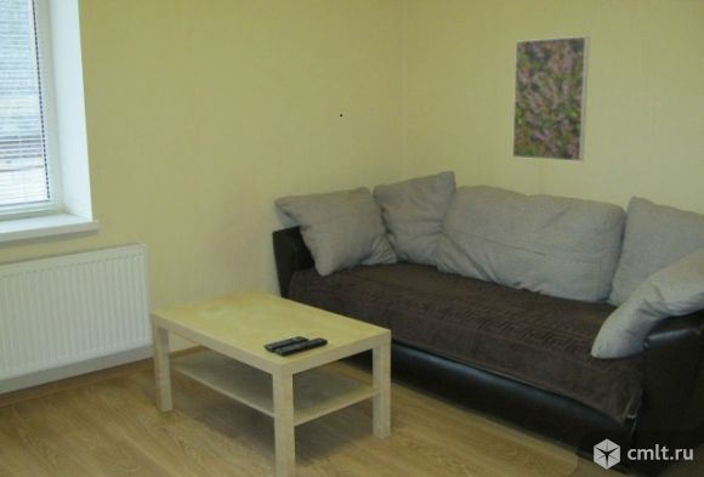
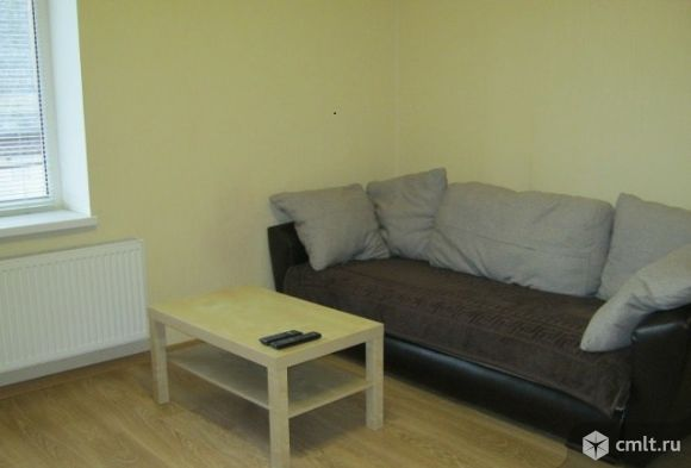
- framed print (549, 100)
